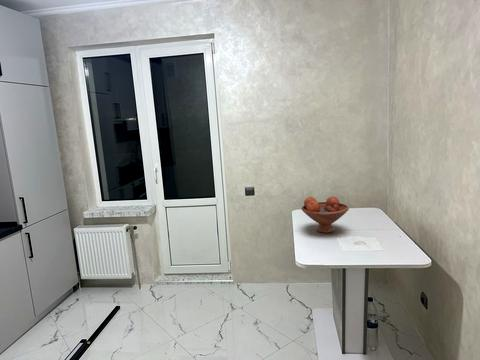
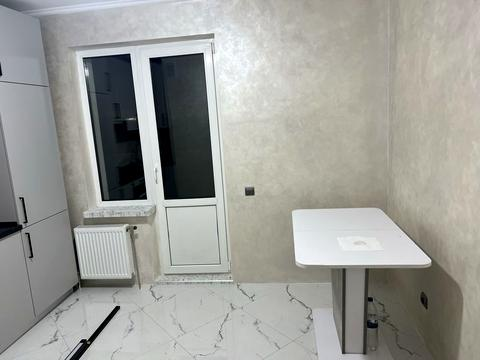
- fruit bowl (325, 214)
